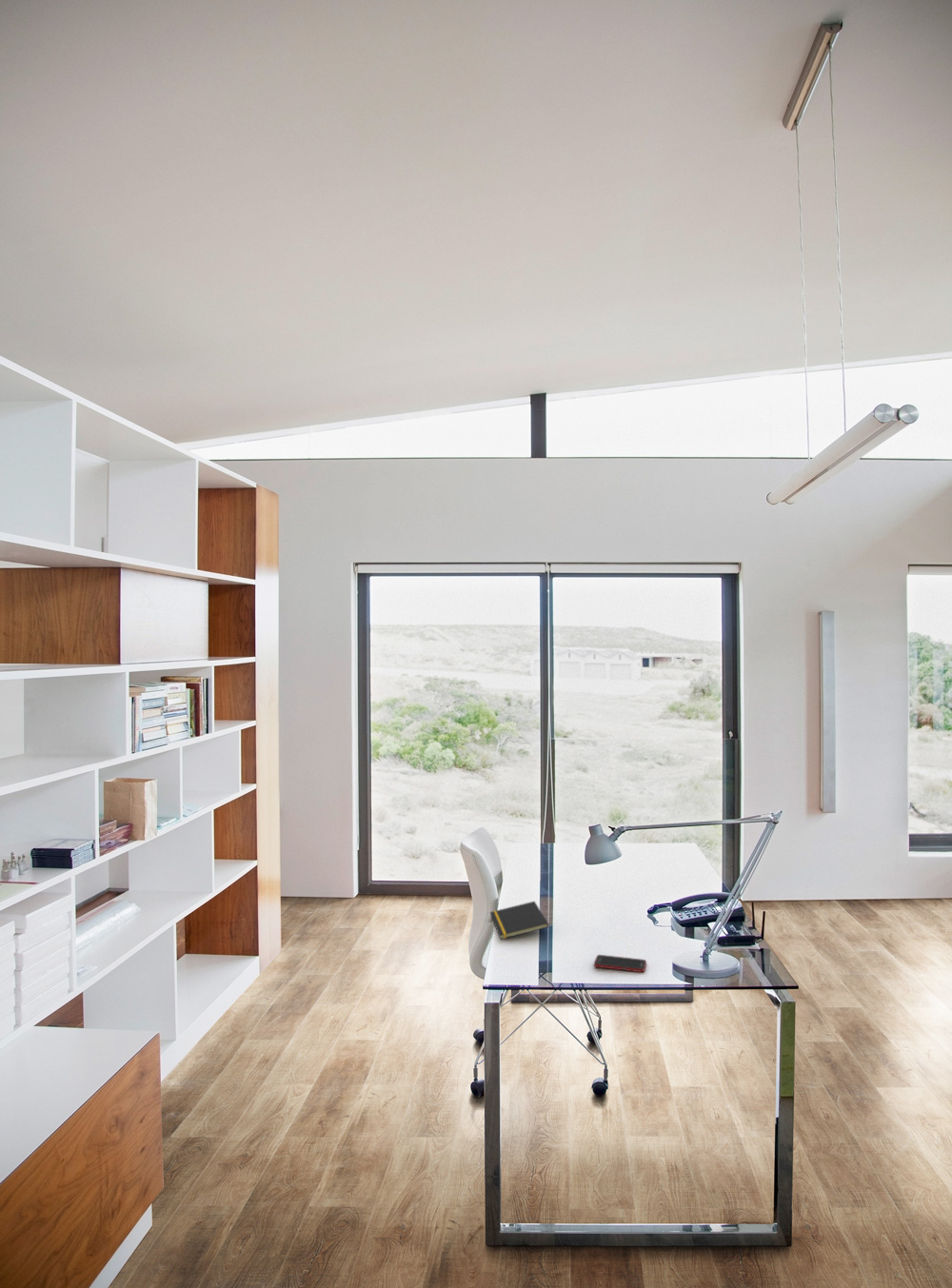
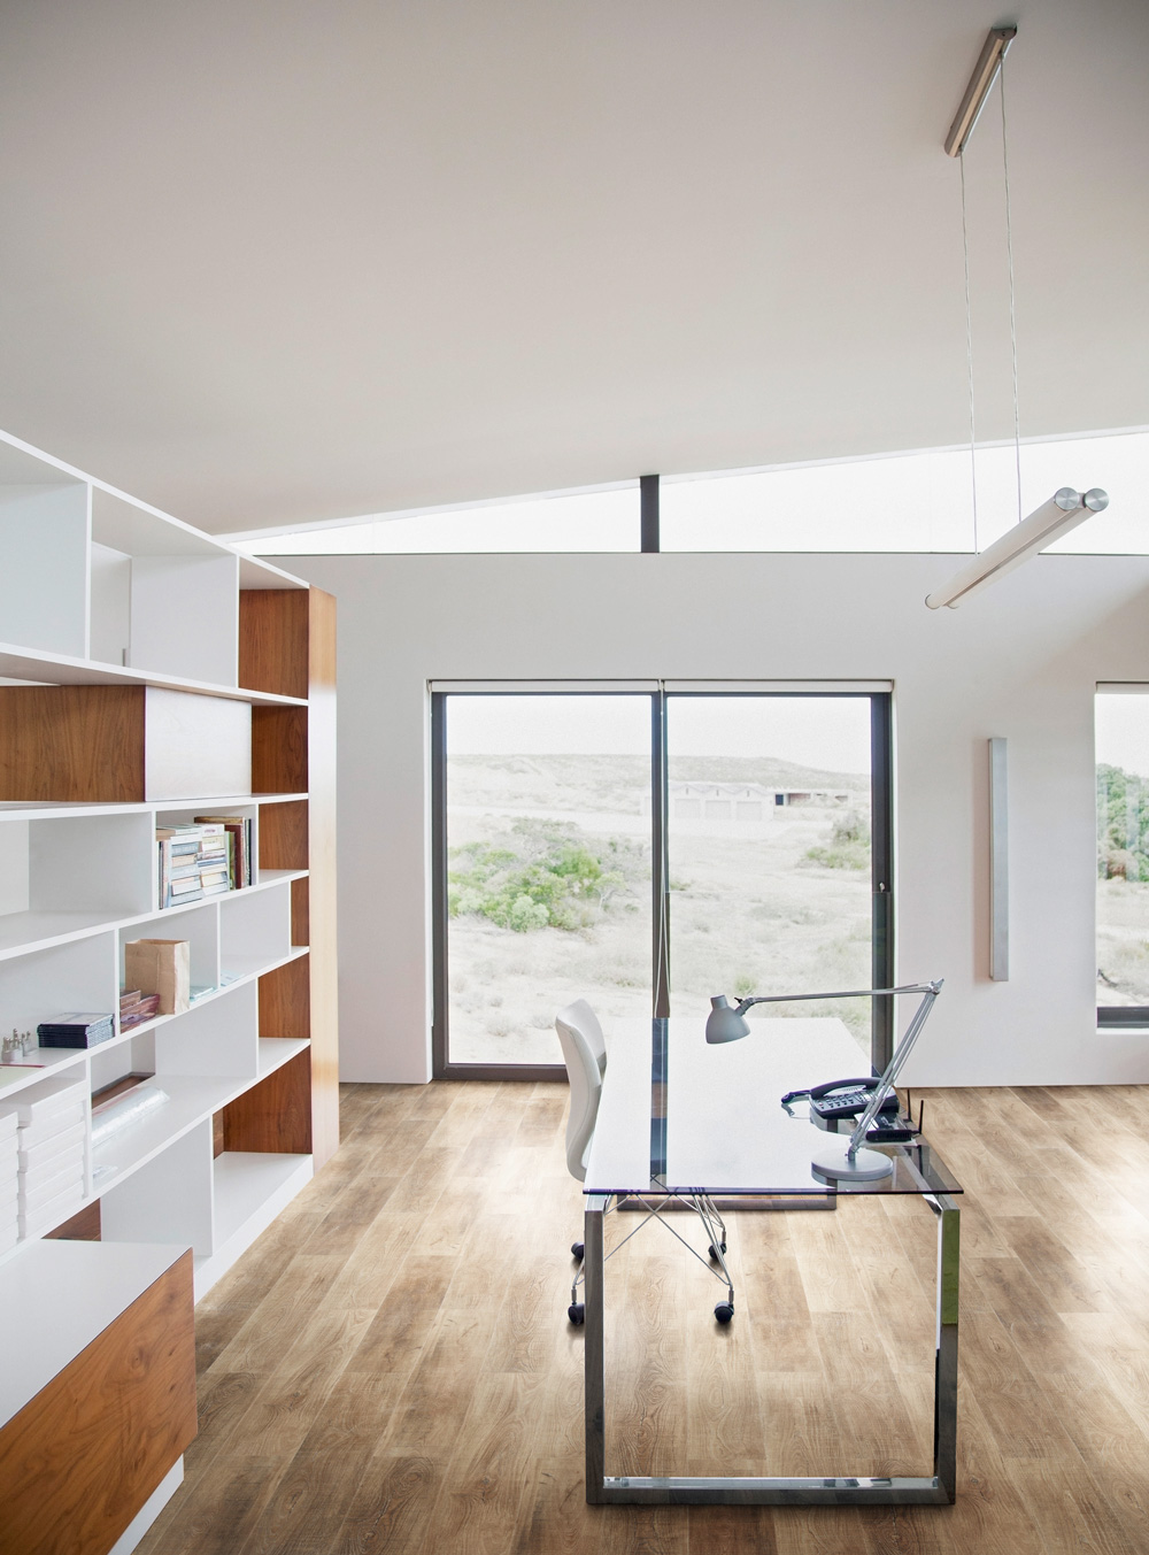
- notepad (518, 919)
- cell phone (620, 963)
